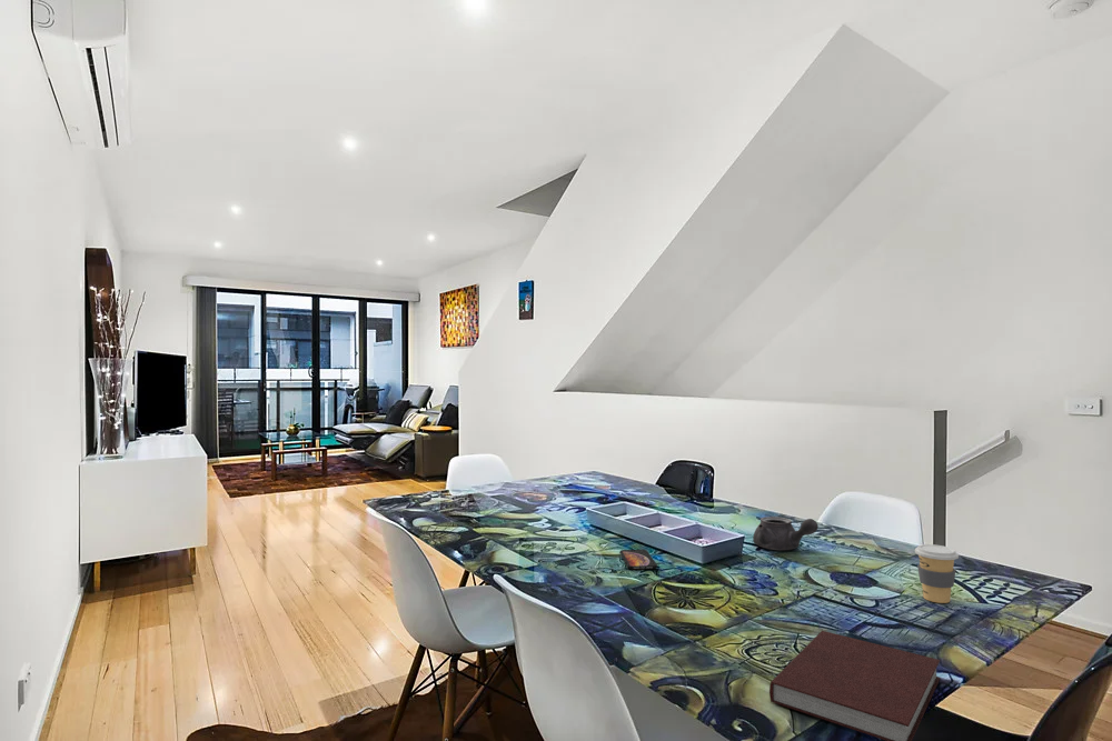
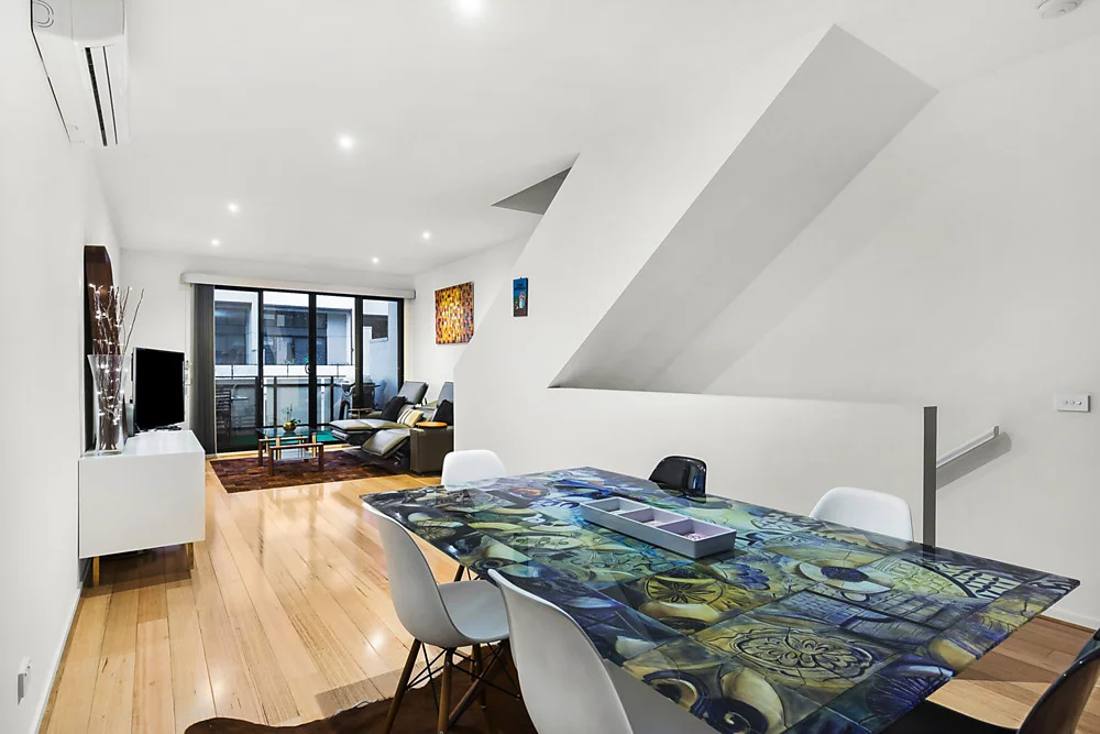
- teapot (784, 531)
- coffee cup (936, 573)
- notebook (857, 680)
- smartphone (637, 559)
